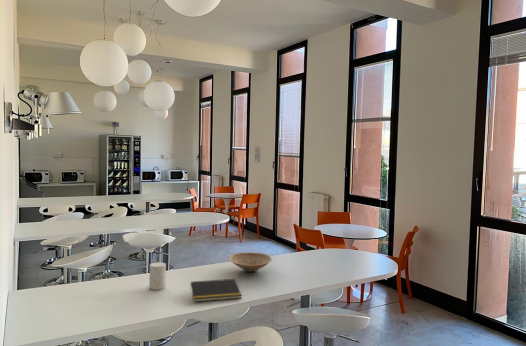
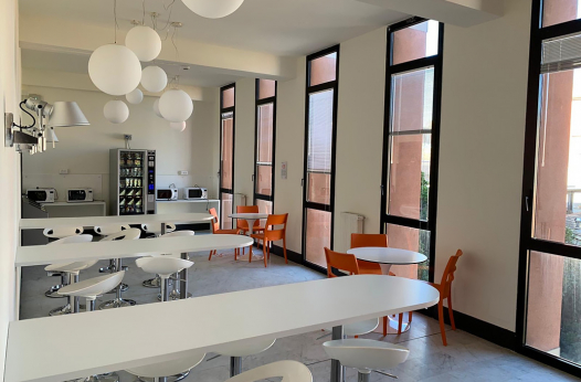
- notepad (215, 289)
- cup (157, 275)
- bowl (250, 263)
